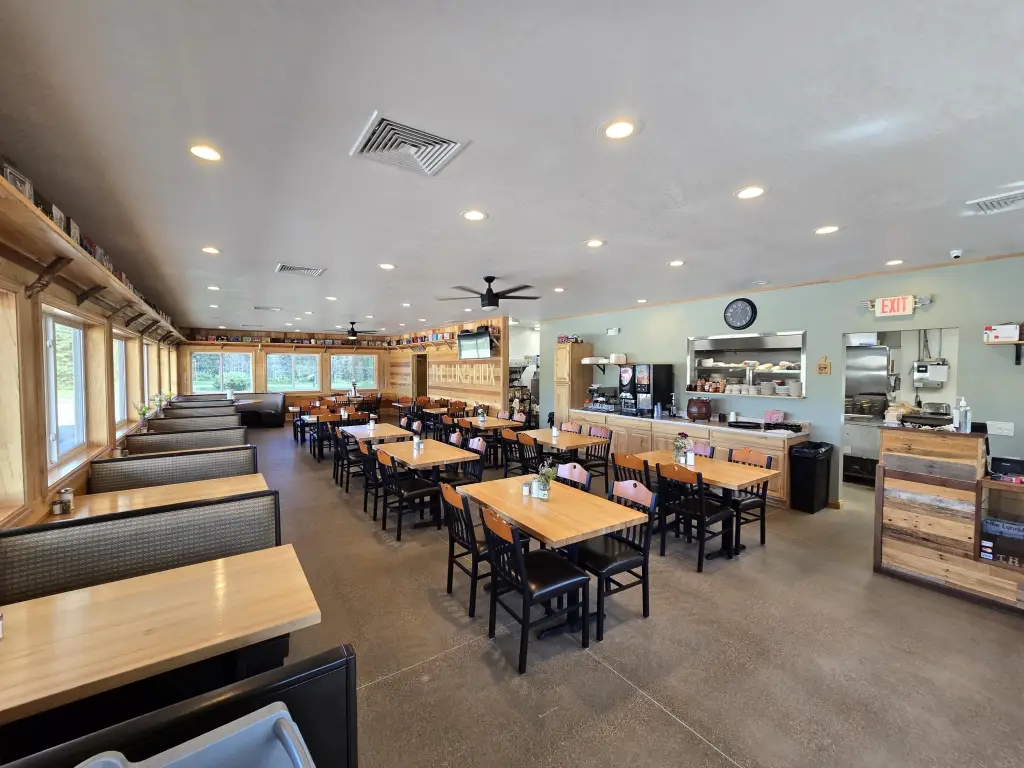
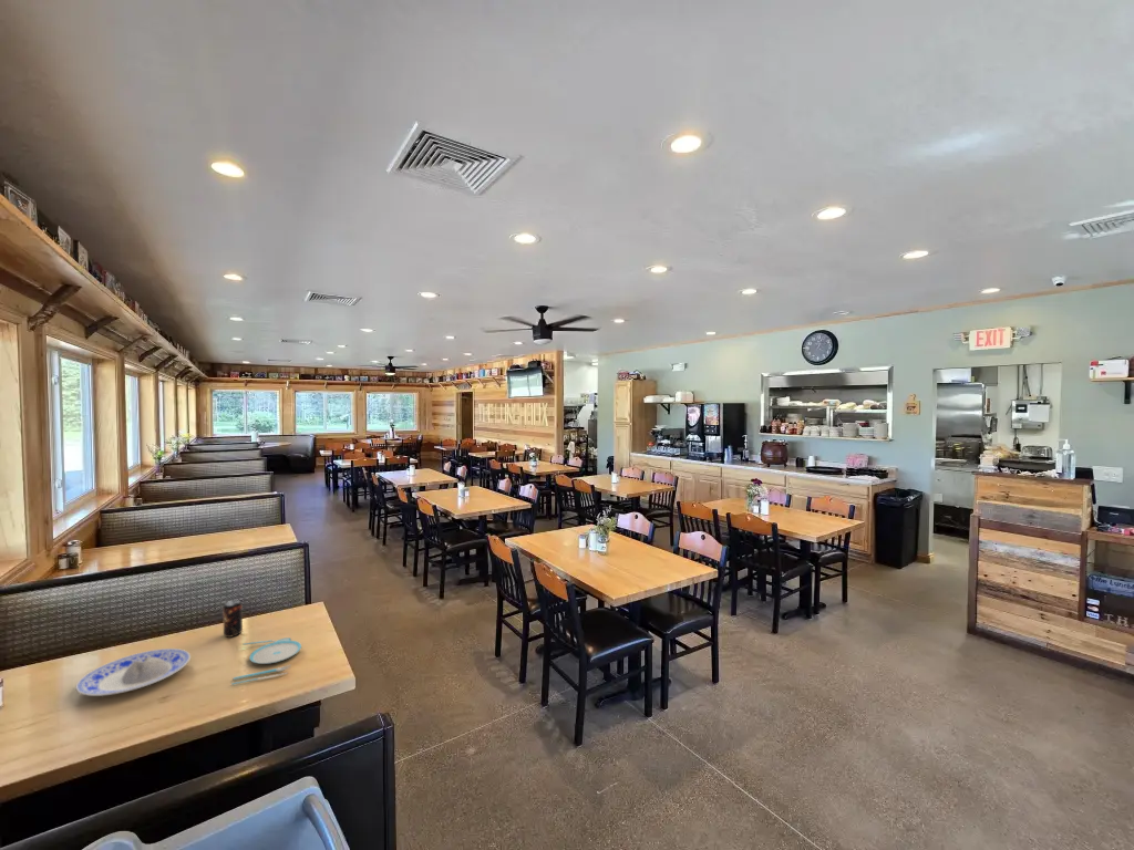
+ plate (268, 656)
+ plate (136, 668)
+ beverage can (233, 618)
